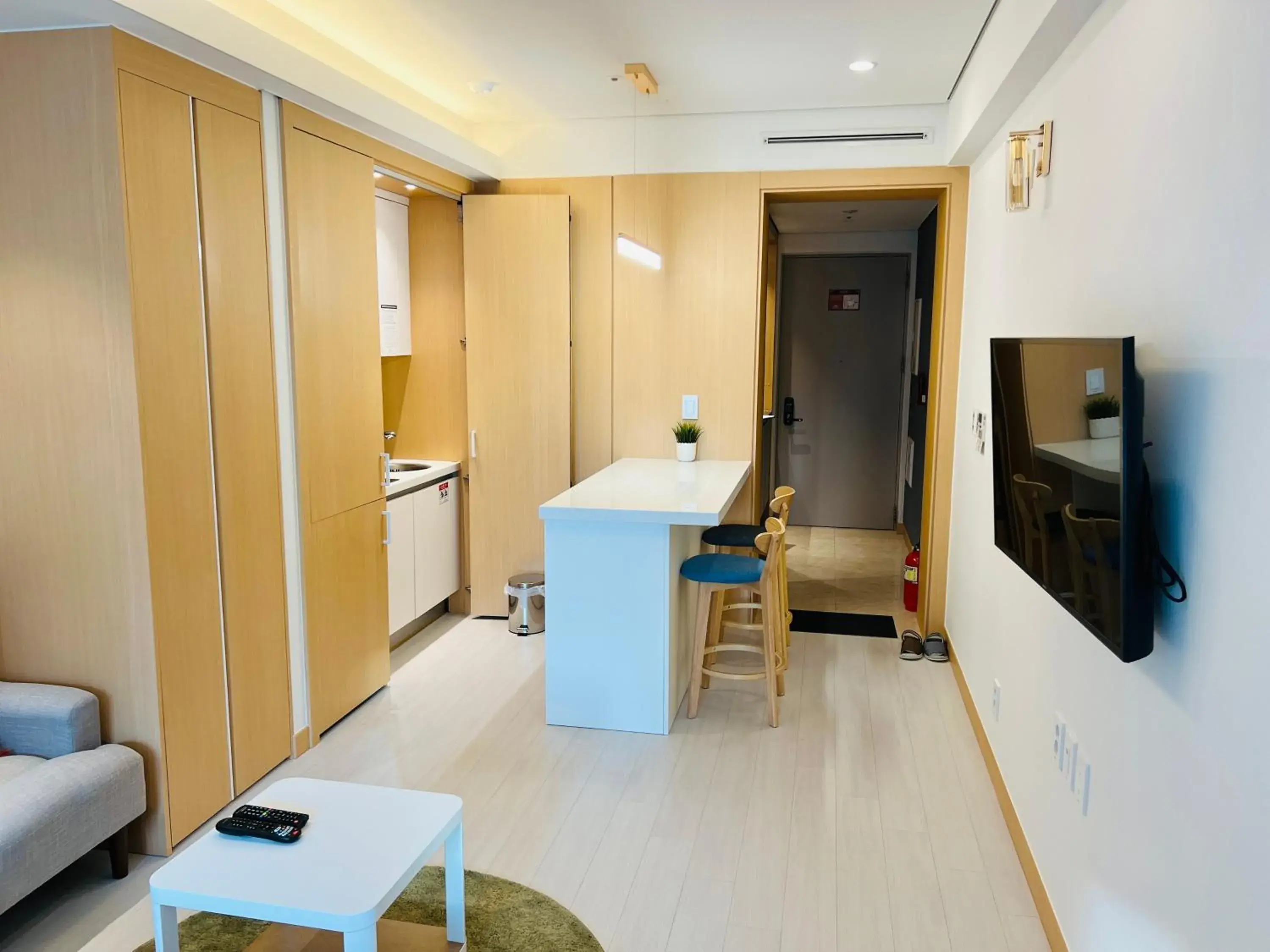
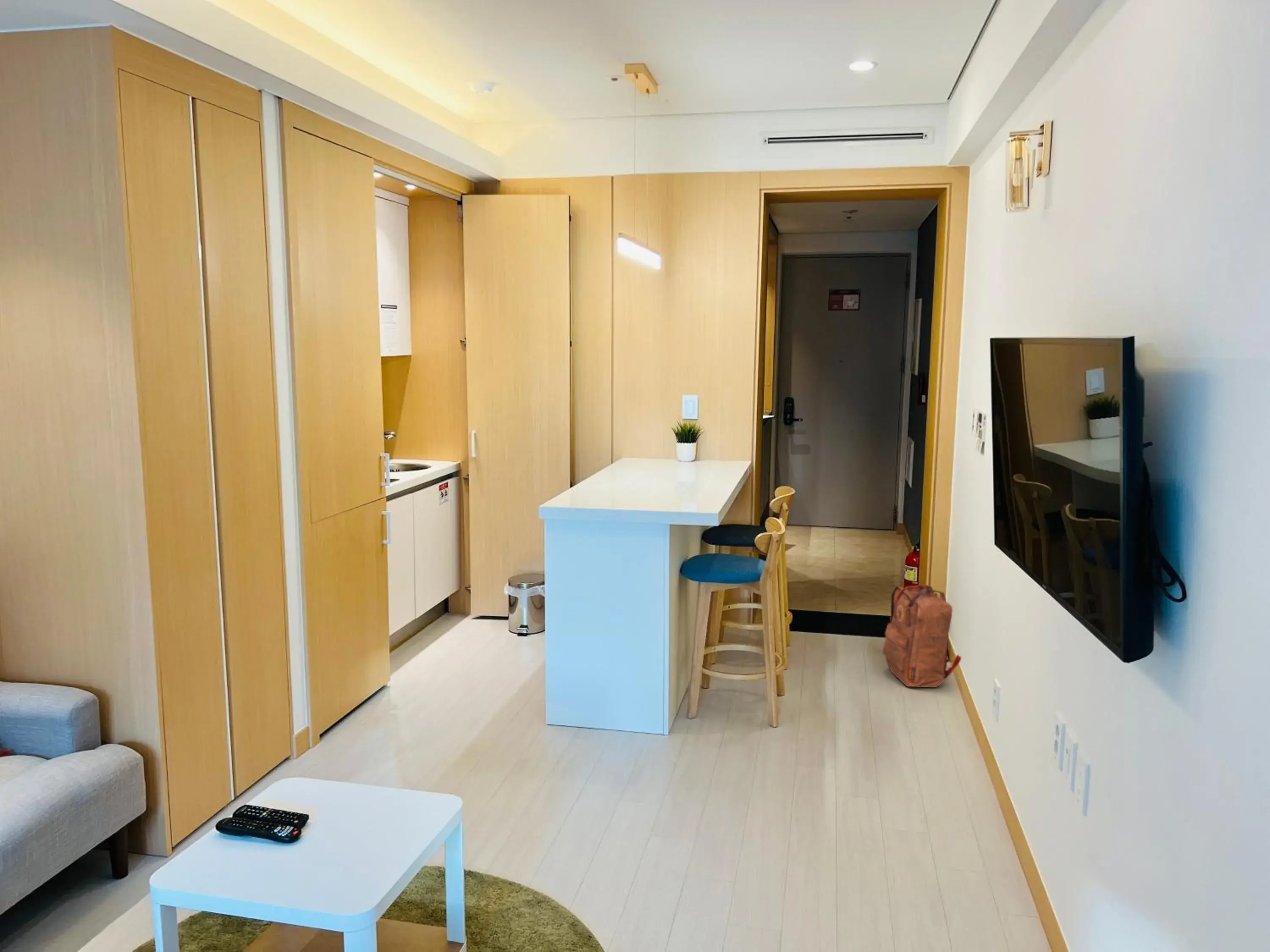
+ backpack (921, 630)
